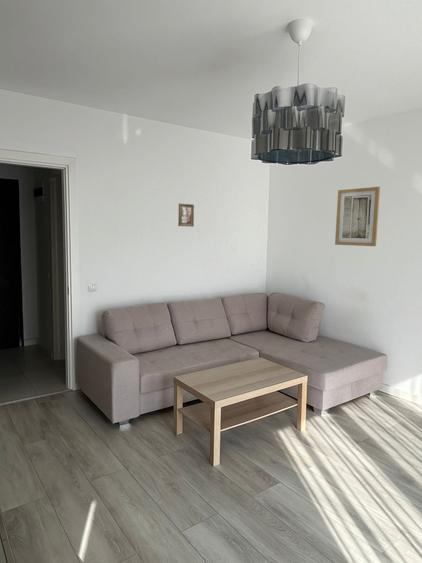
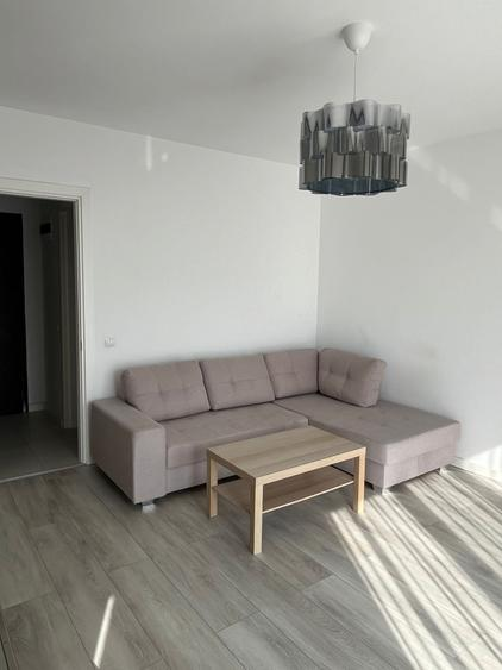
- picture frame (186, 215)
- wall art (356, 217)
